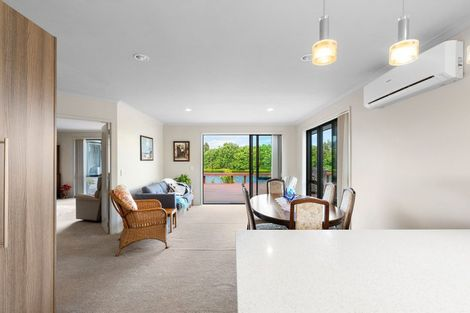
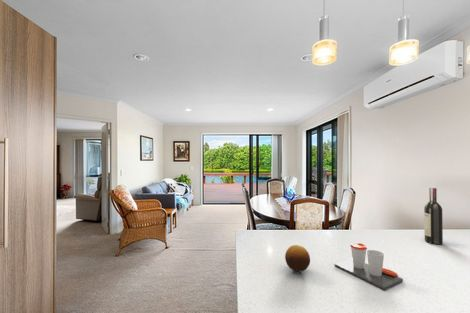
+ fruit (297, 258)
+ cup (368, 259)
+ wine bottle (433, 214)
